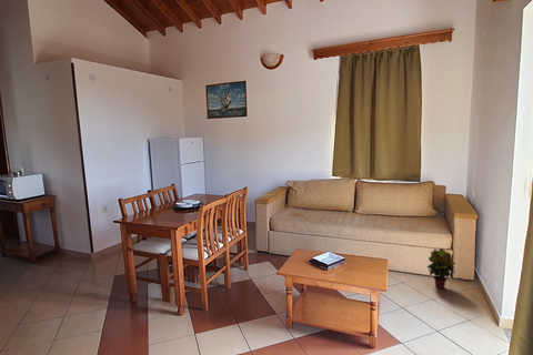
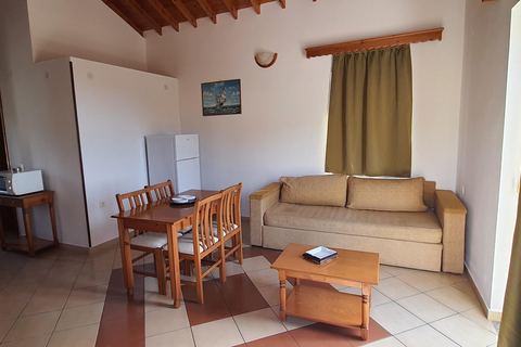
- potted plant (441, 267)
